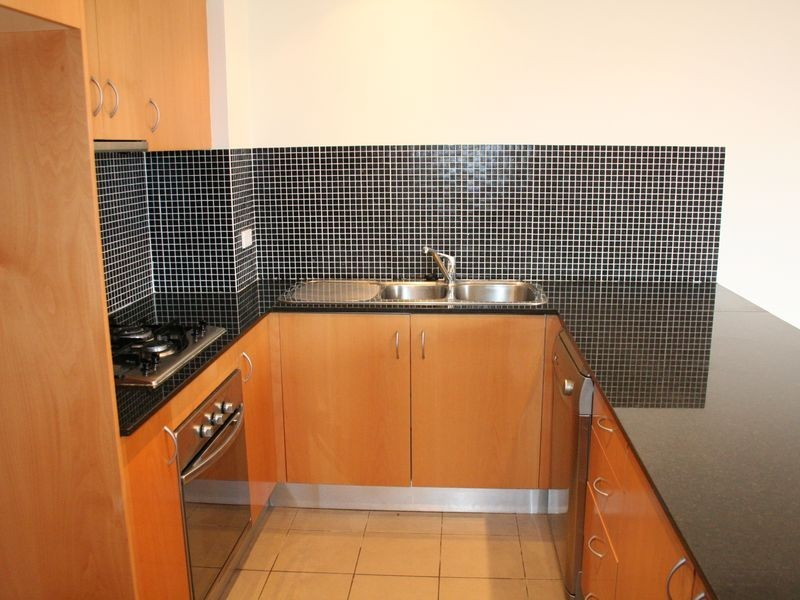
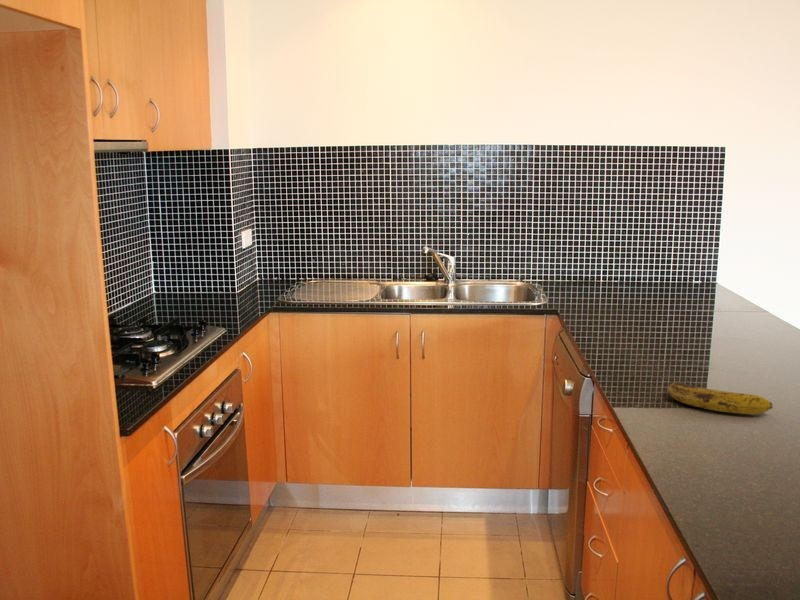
+ fruit (718, 395)
